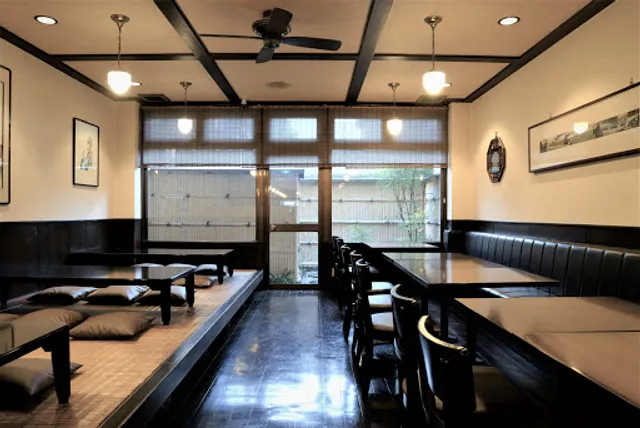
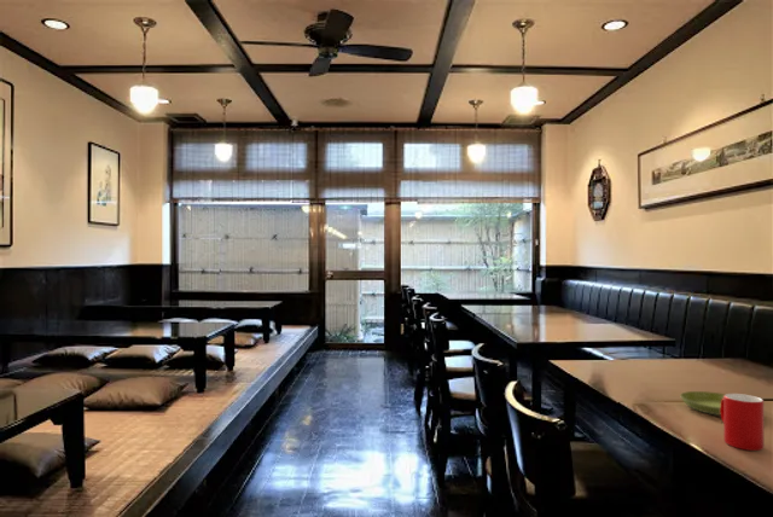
+ saucer (717, 403)
+ cup (740, 418)
